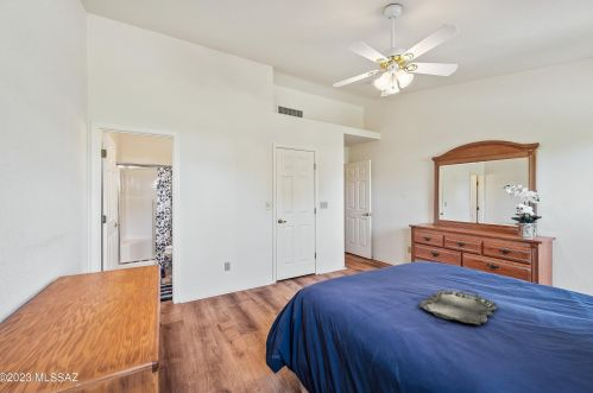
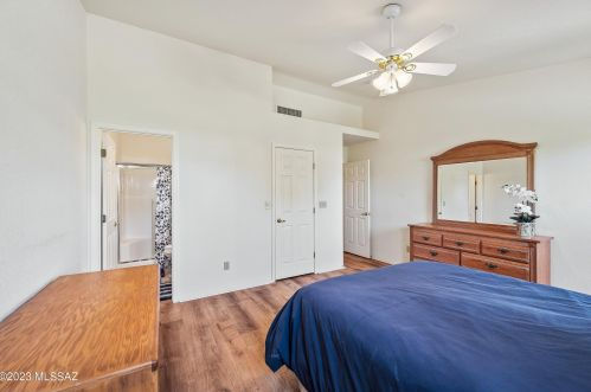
- serving tray (458, 304)
